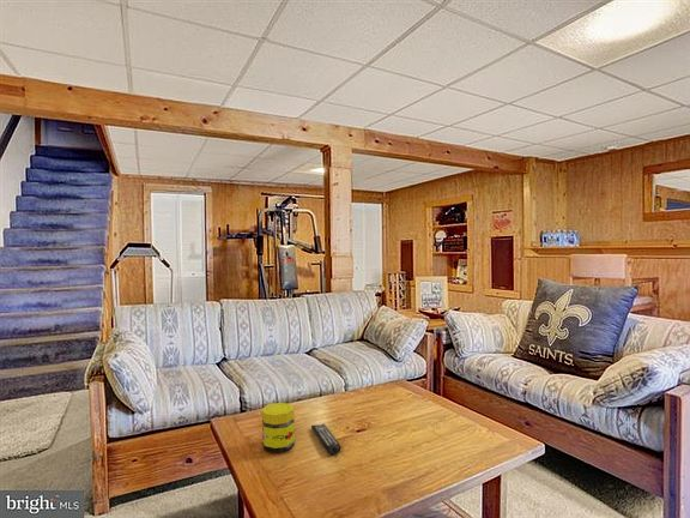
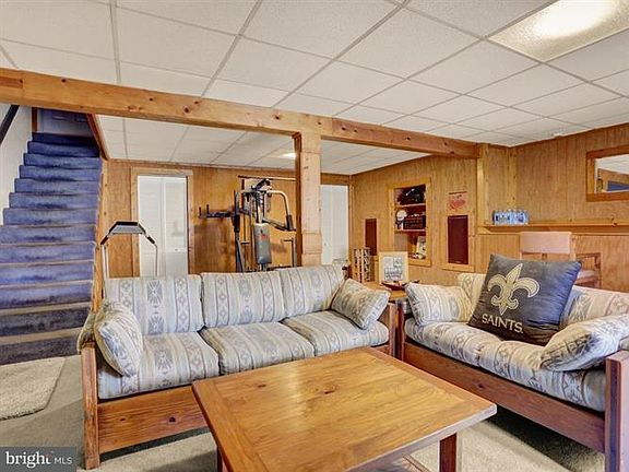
- jar (278, 427)
- remote control (325, 436)
